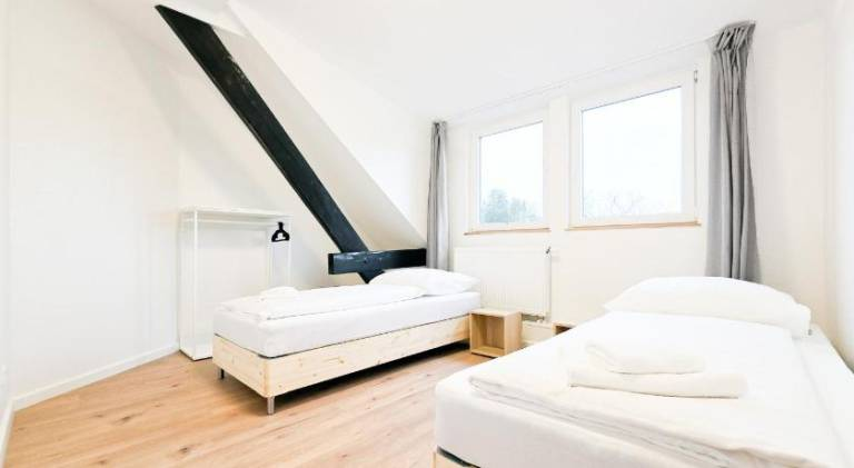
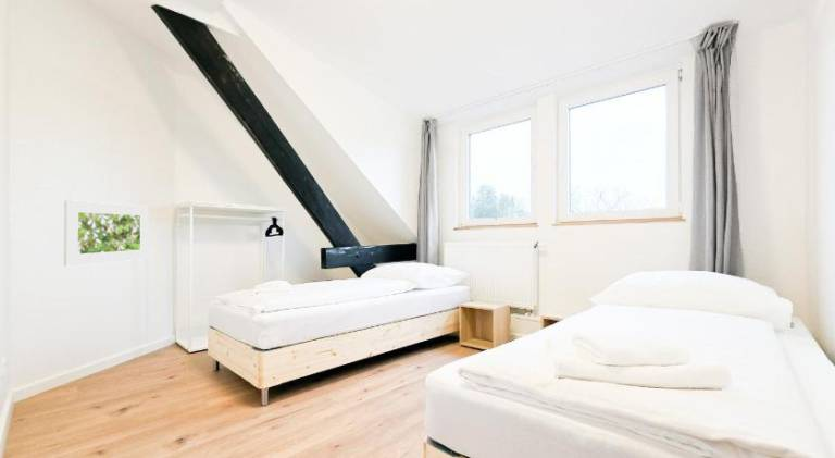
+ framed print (111, 233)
